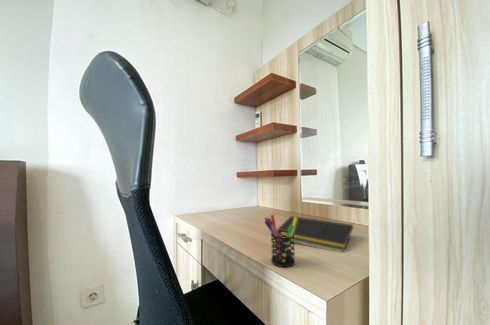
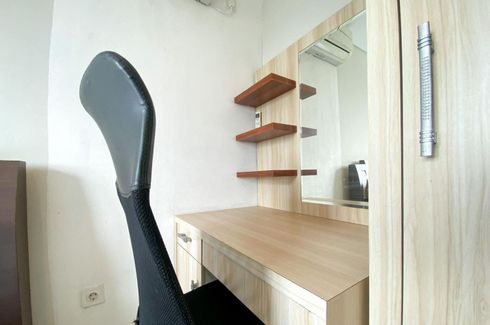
- notepad (312, 231)
- pen holder (283, 238)
